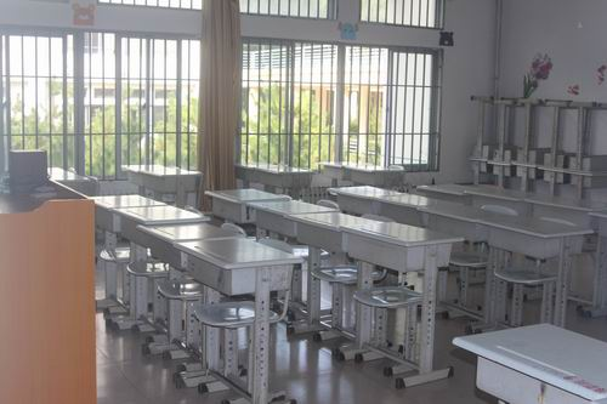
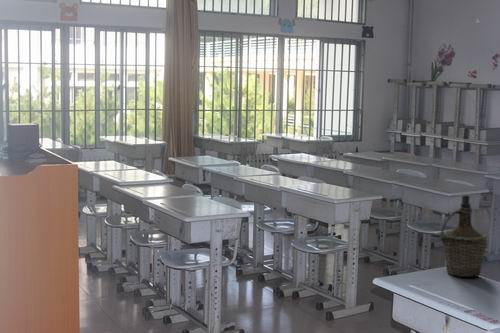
+ bottle (463, 234)
